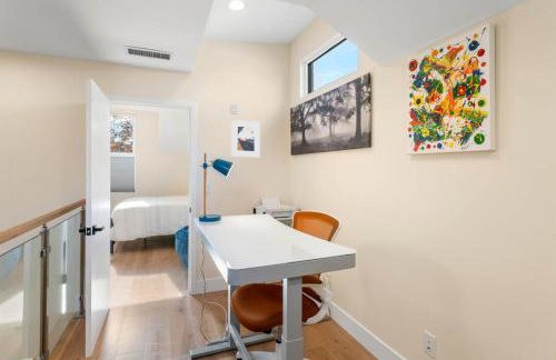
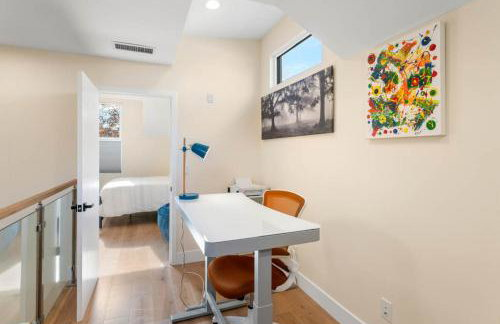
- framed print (246, 139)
